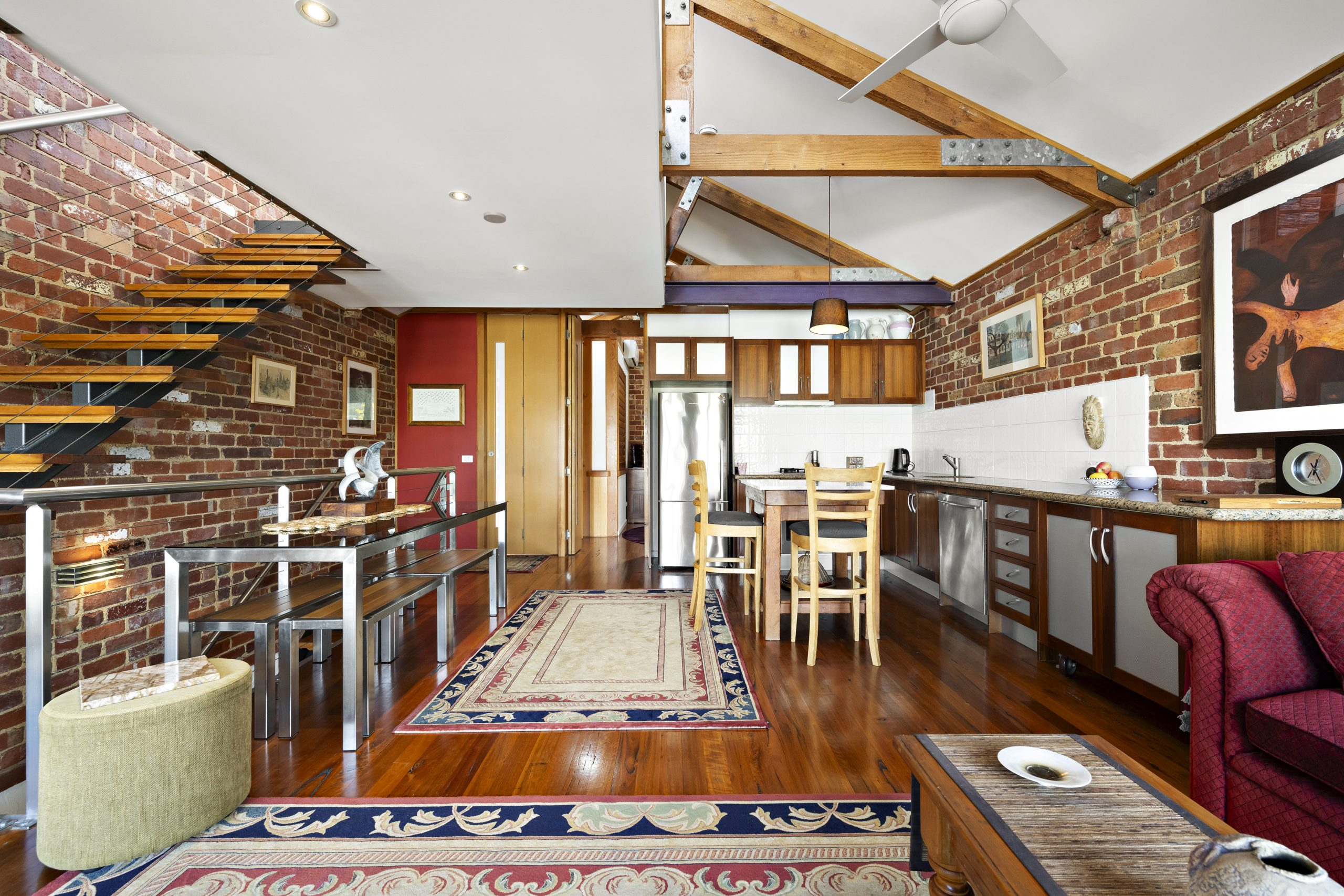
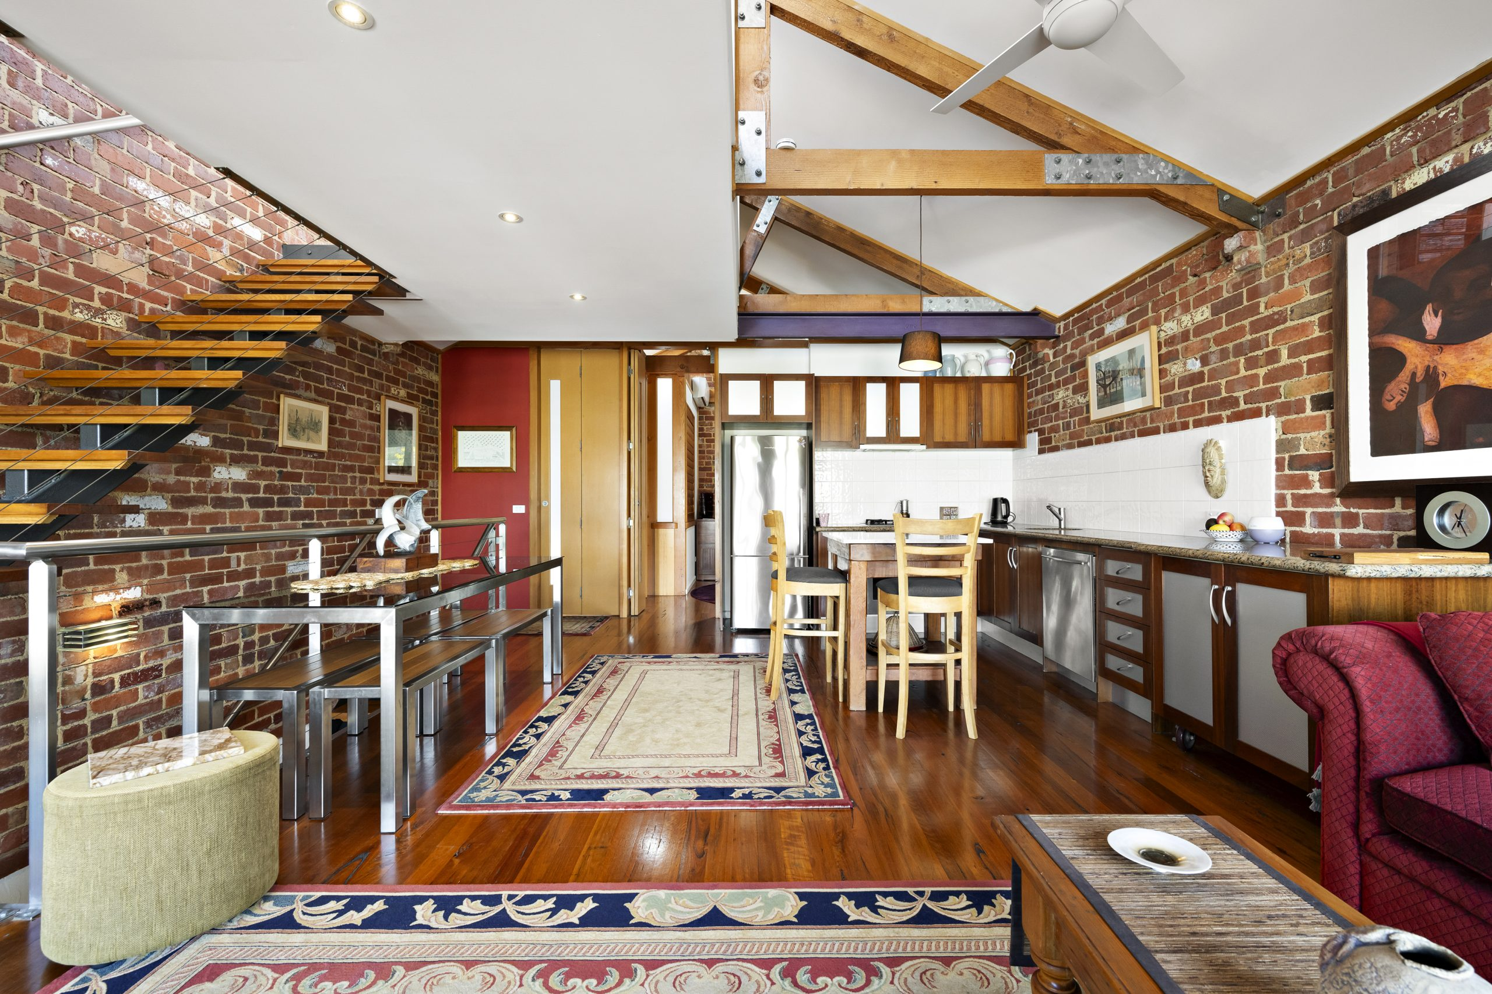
- smoke detector (495, 217)
